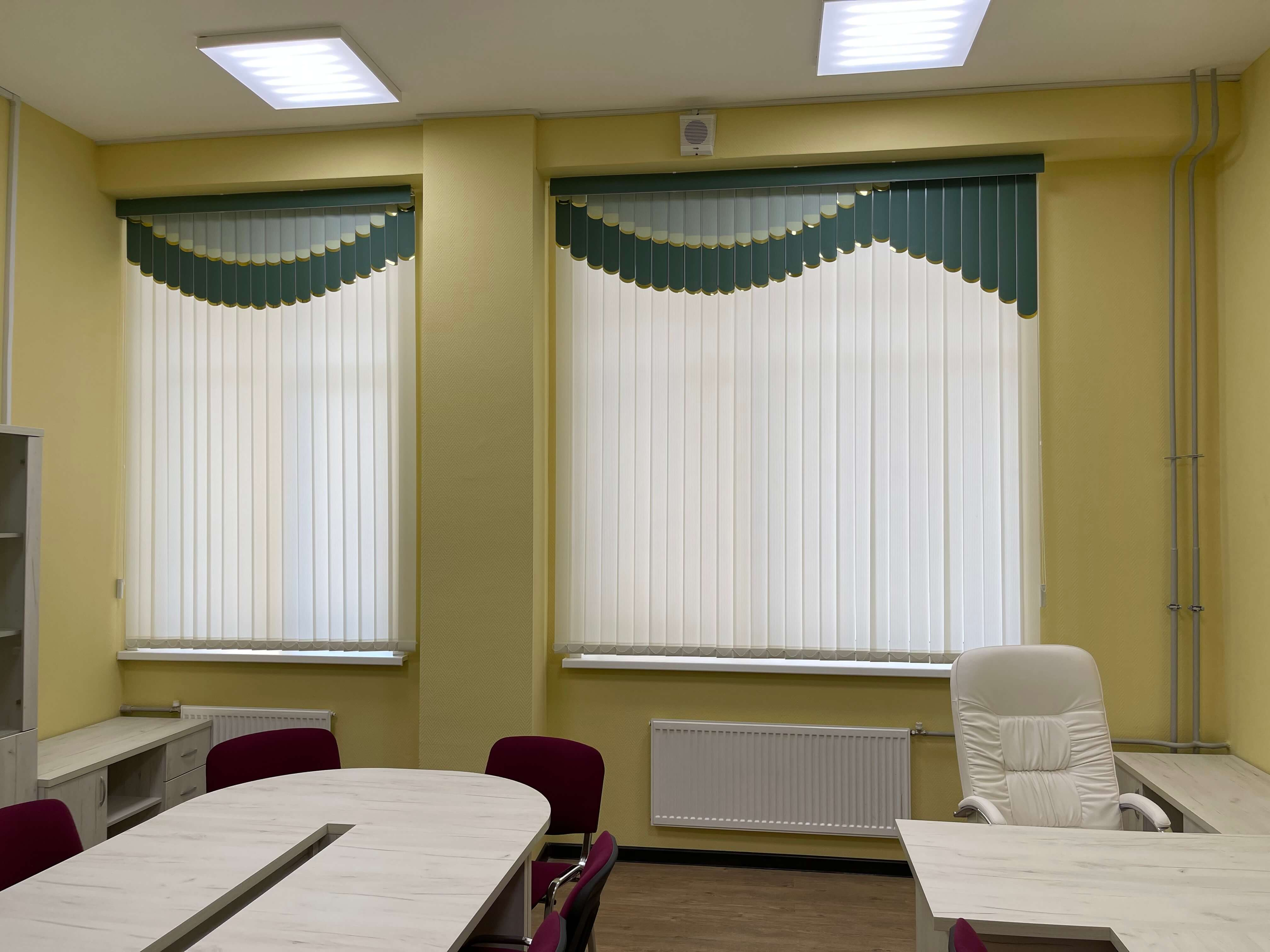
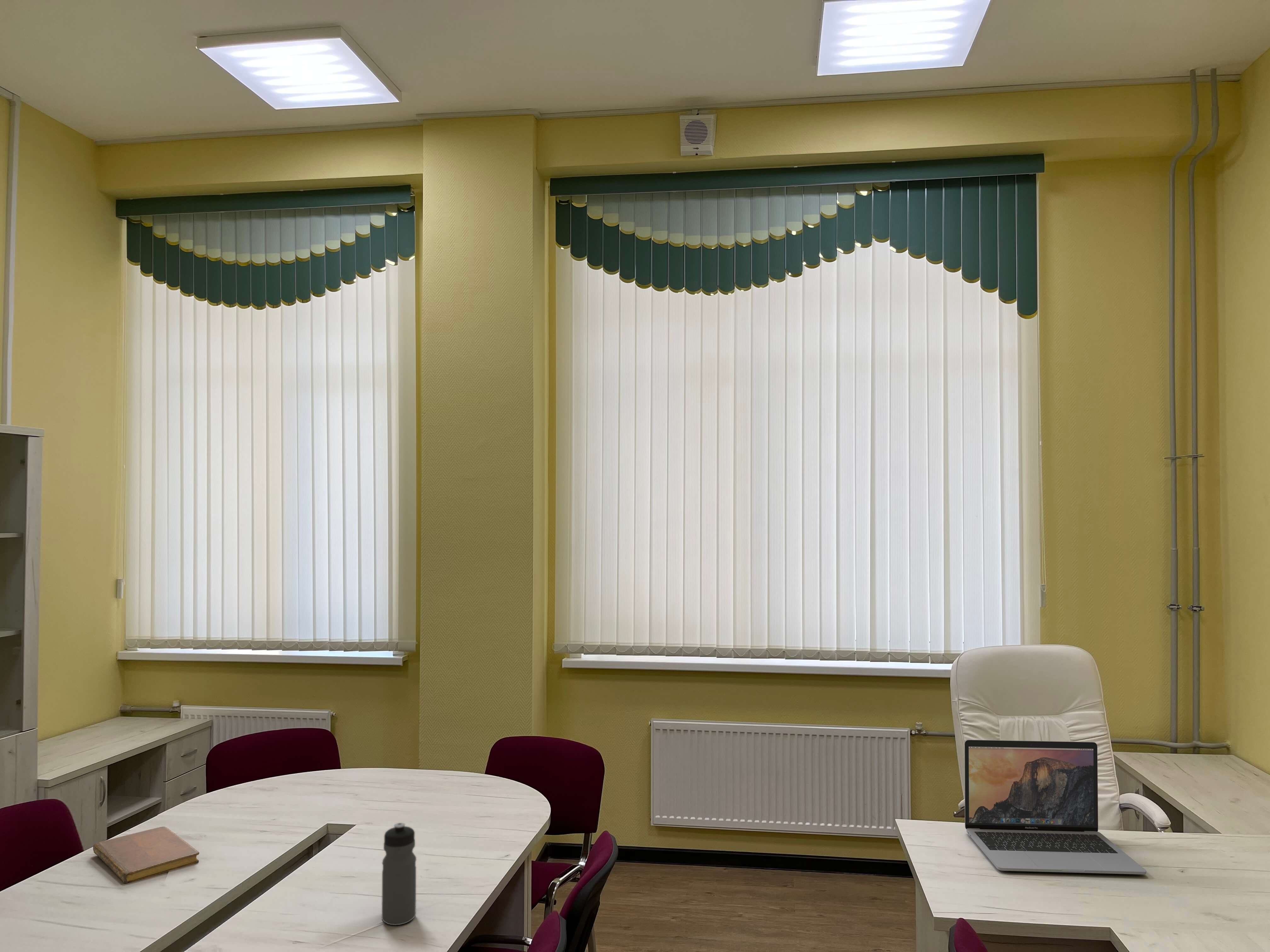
+ laptop (1050, 804)
+ notebook (146, 853)
+ water bottle (399, 871)
